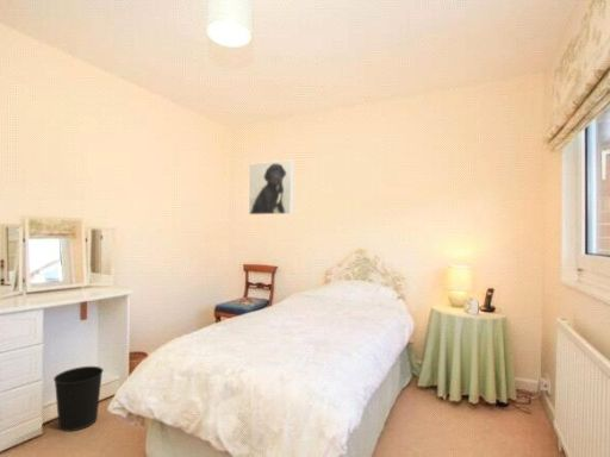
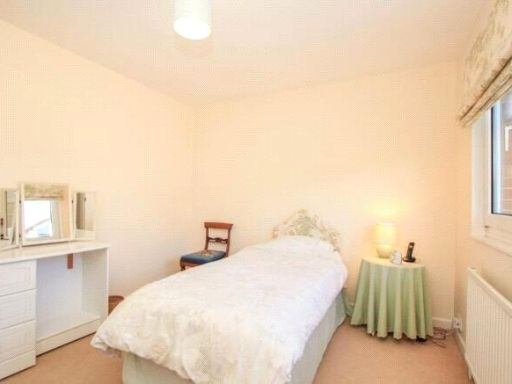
- wastebasket (79, 397)
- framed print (269, 188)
